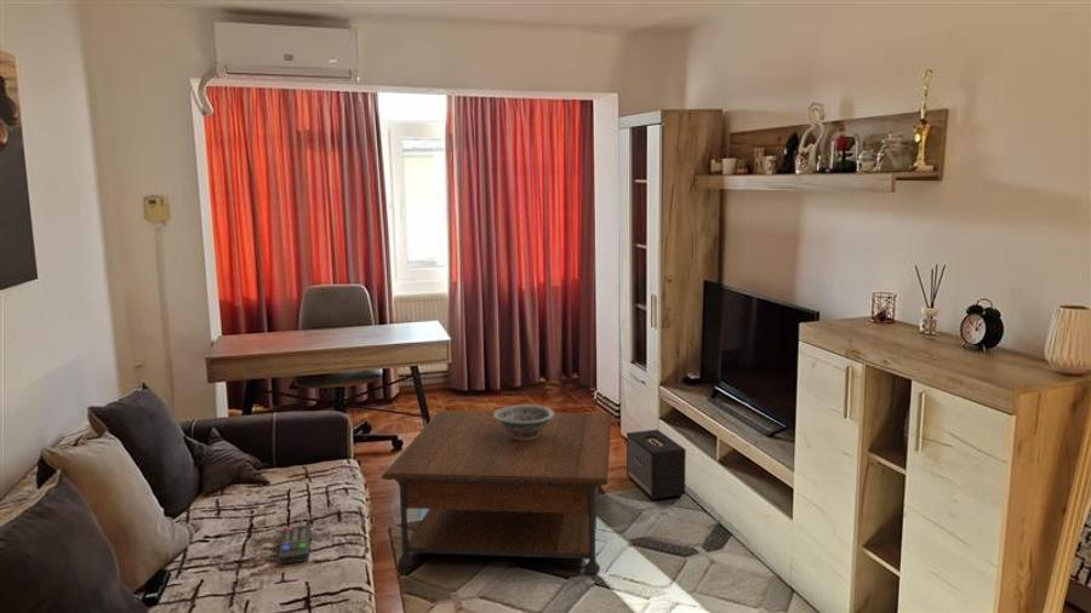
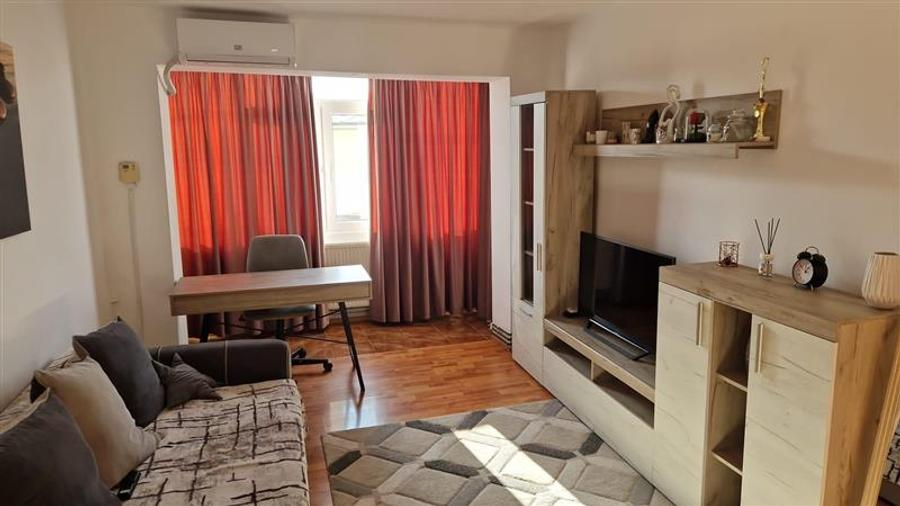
- remote control (295, 543)
- speaker (655, 463)
- decorative bowl (524, 424)
- coffee table (510, 482)
